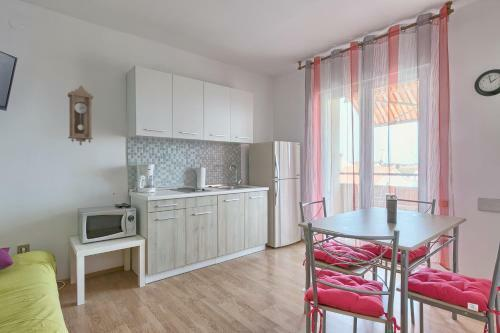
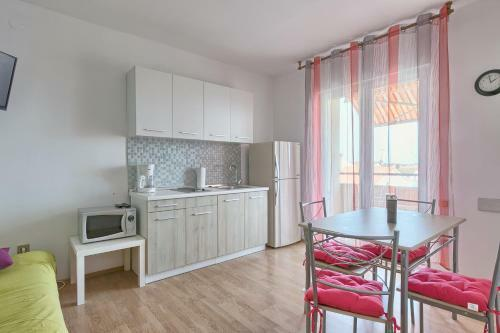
- pendulum clock (80, 116)
